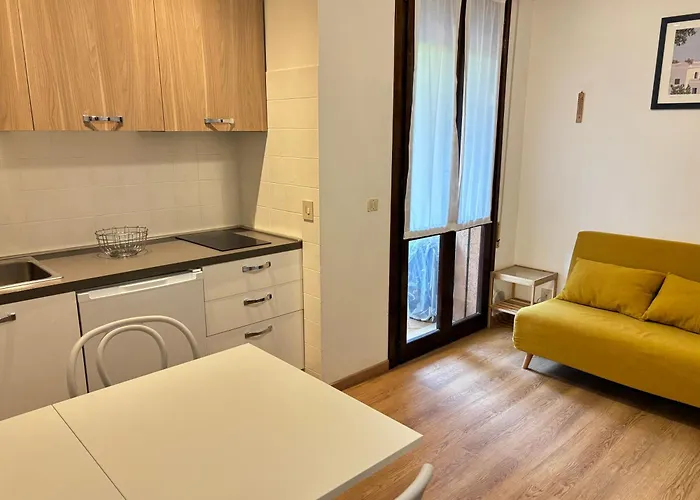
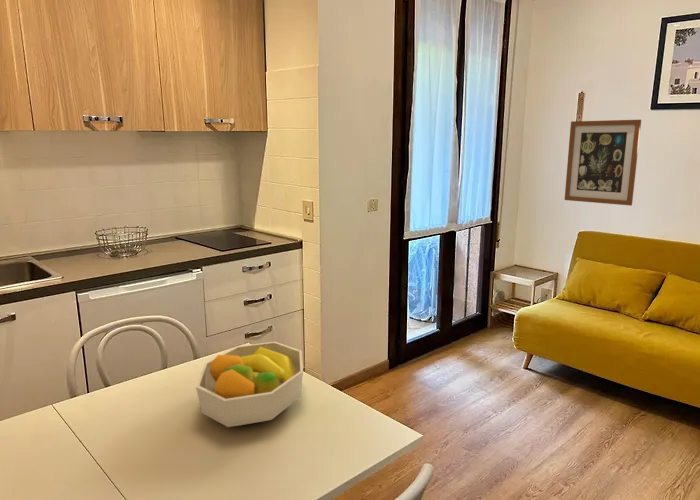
+ fruit bowl (253, 376)
+ wall art (600, 162)
